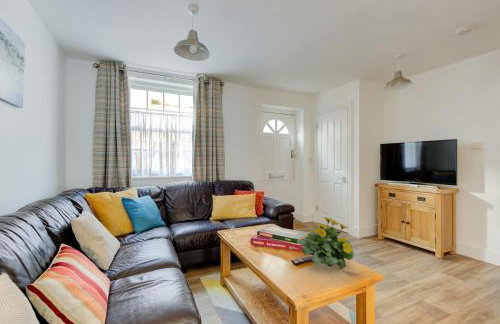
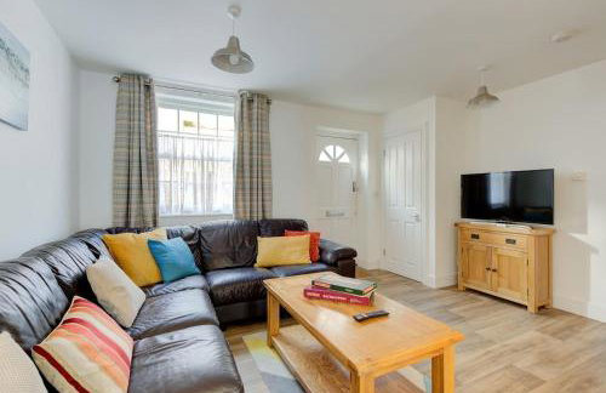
- flowering plant (325, 242)
